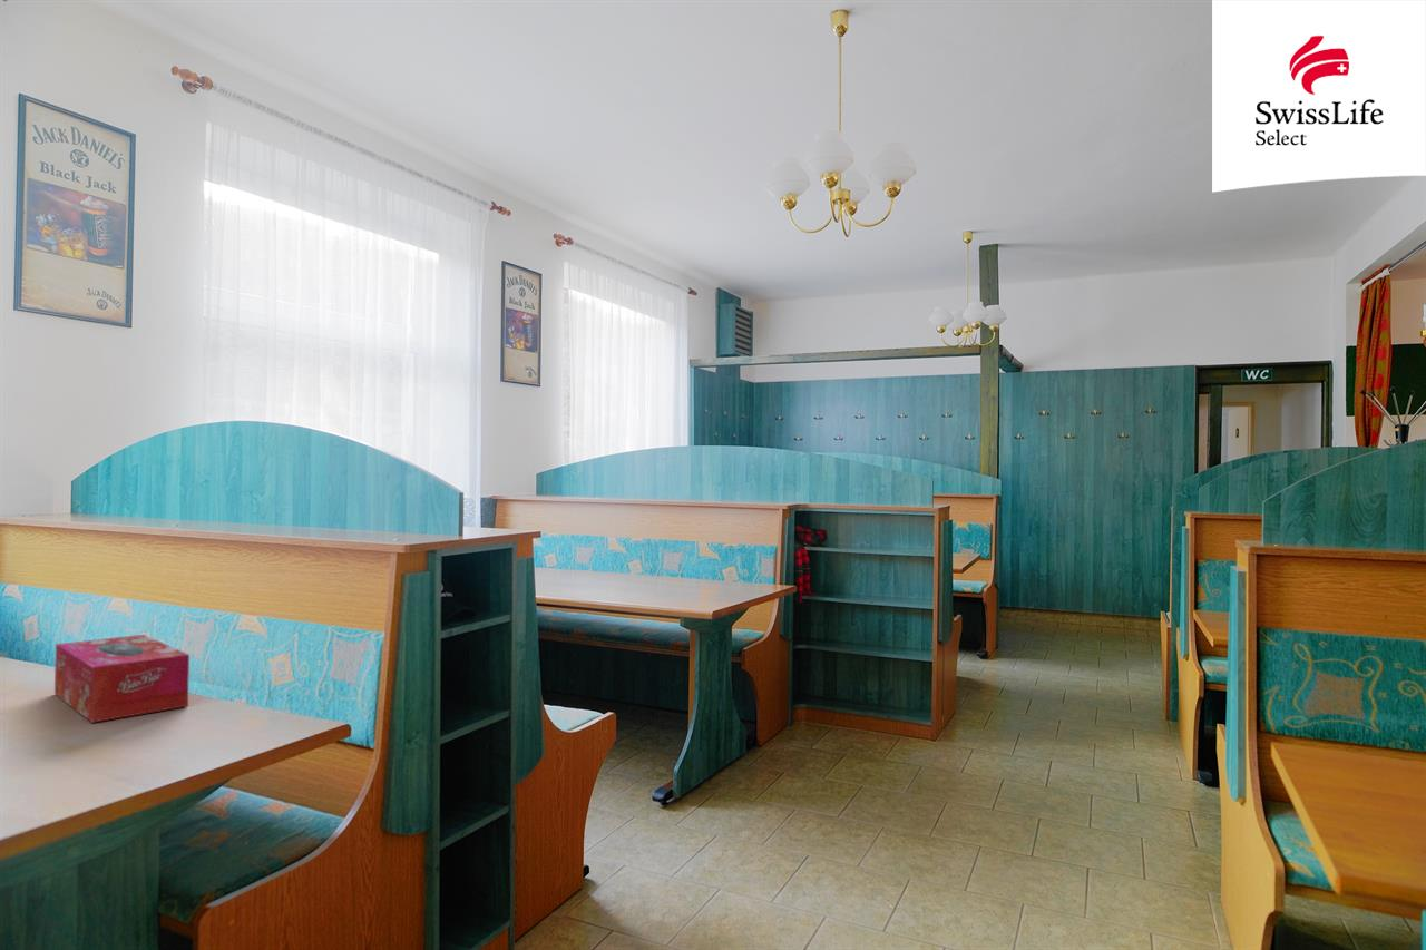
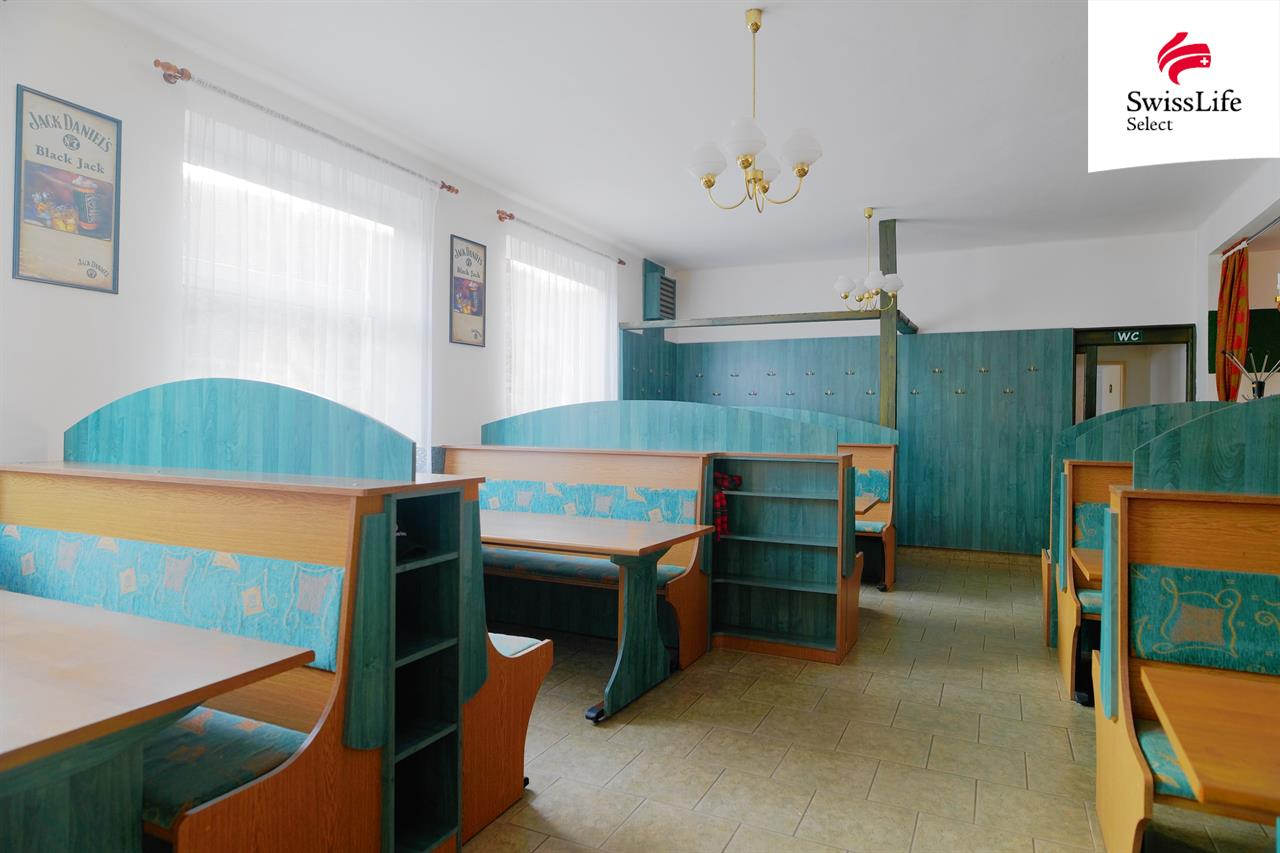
- tissue box (120, 674)
